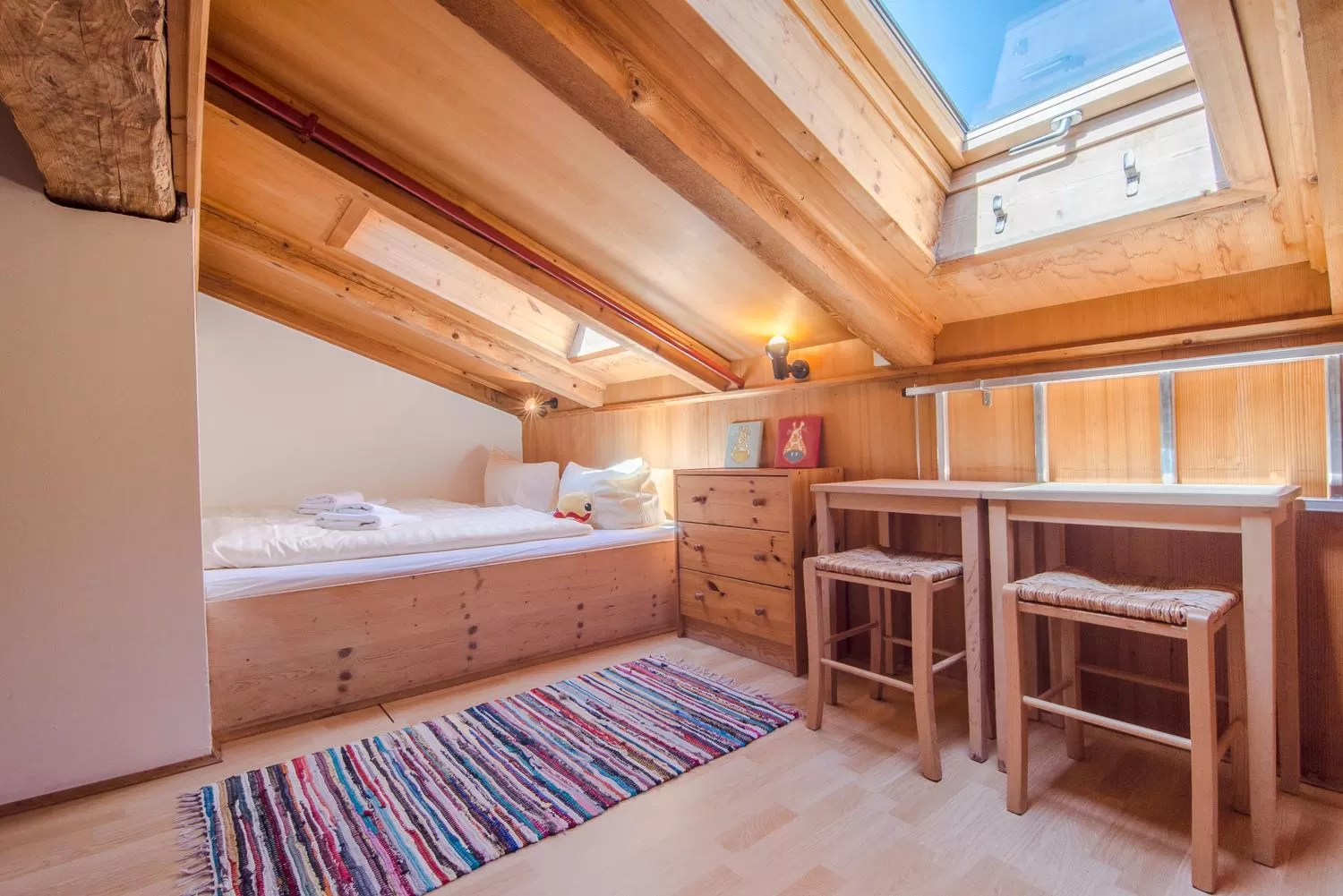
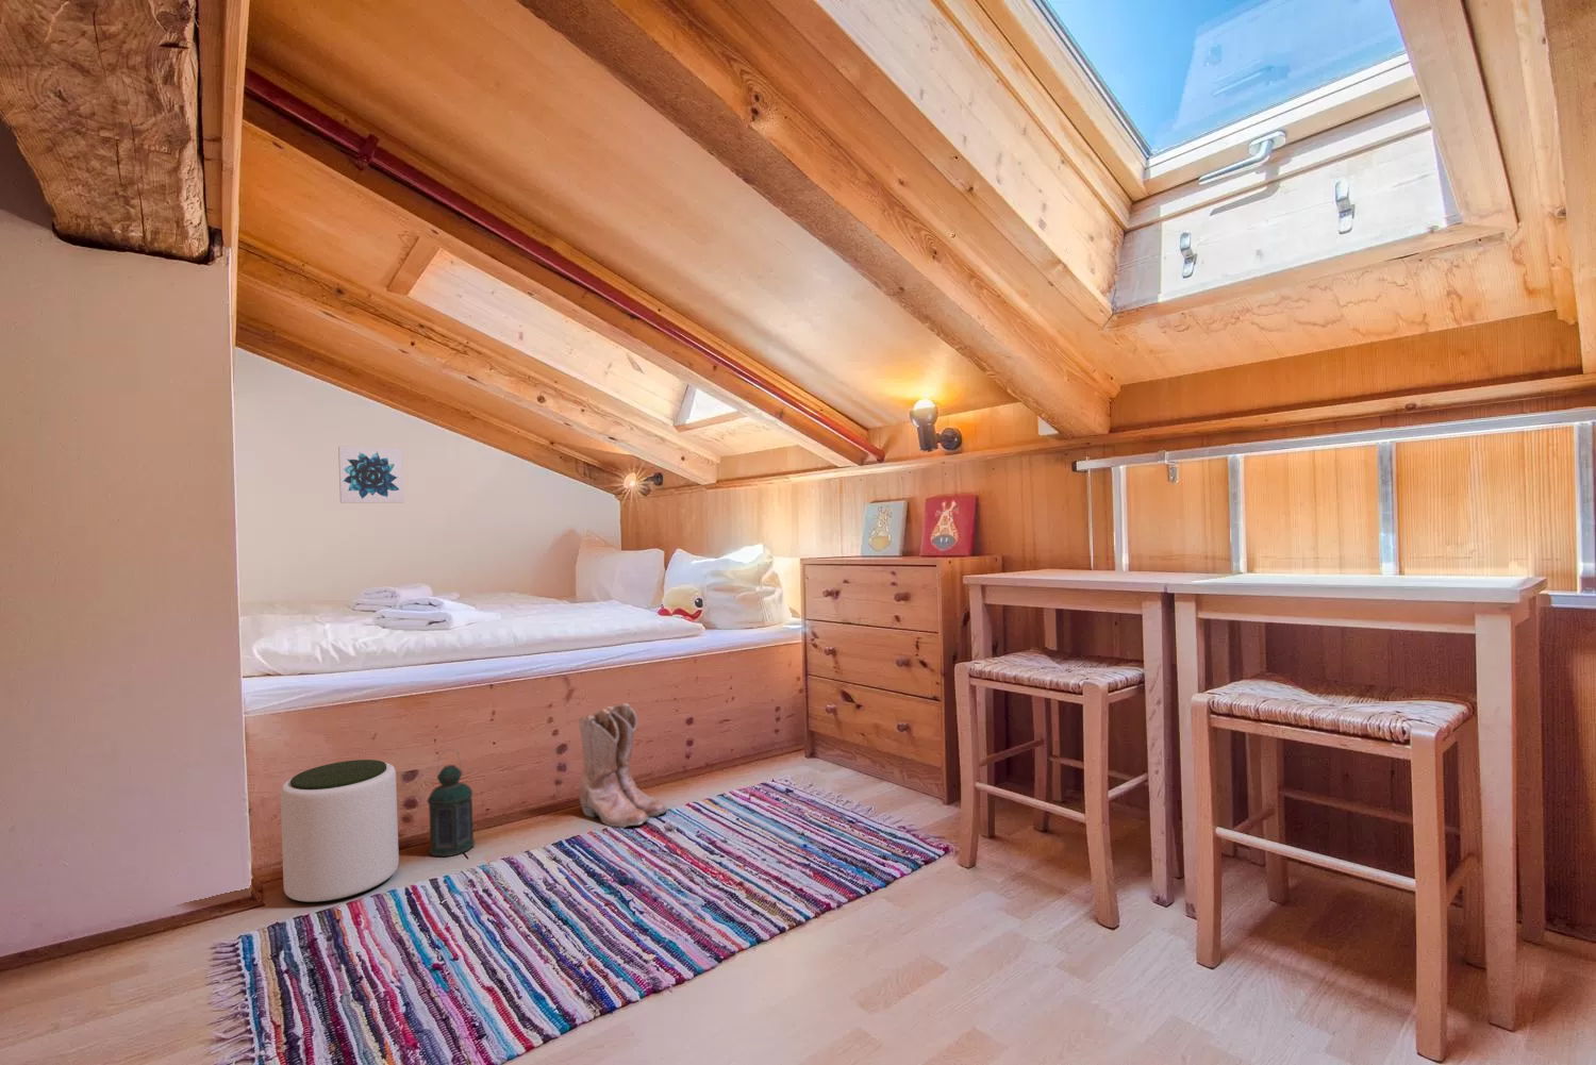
+ boots (622, 760)
+ lantern (450, 796)
+ wall art (371, 474)
+ plant pot (341, 826)
